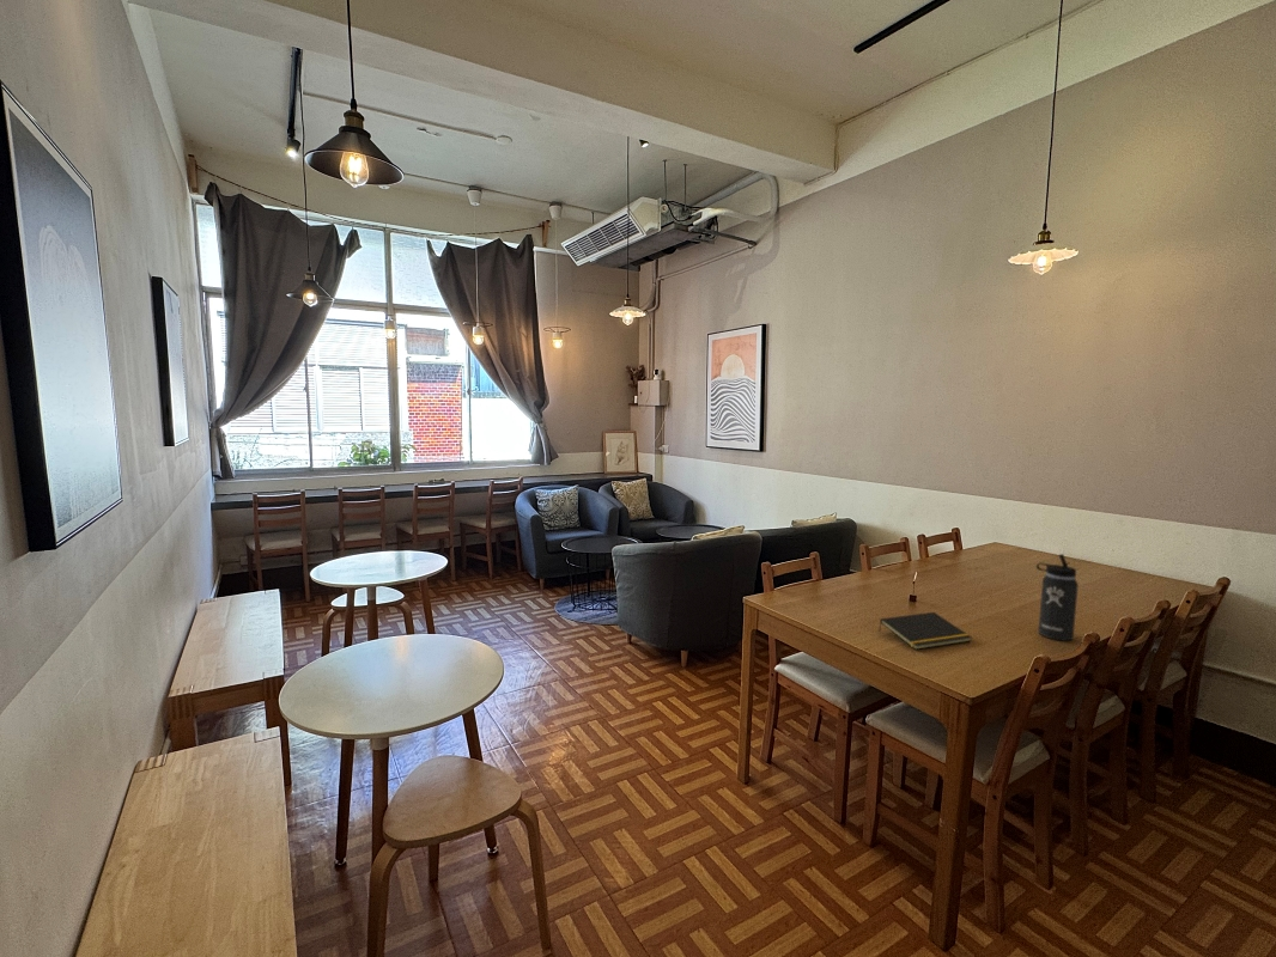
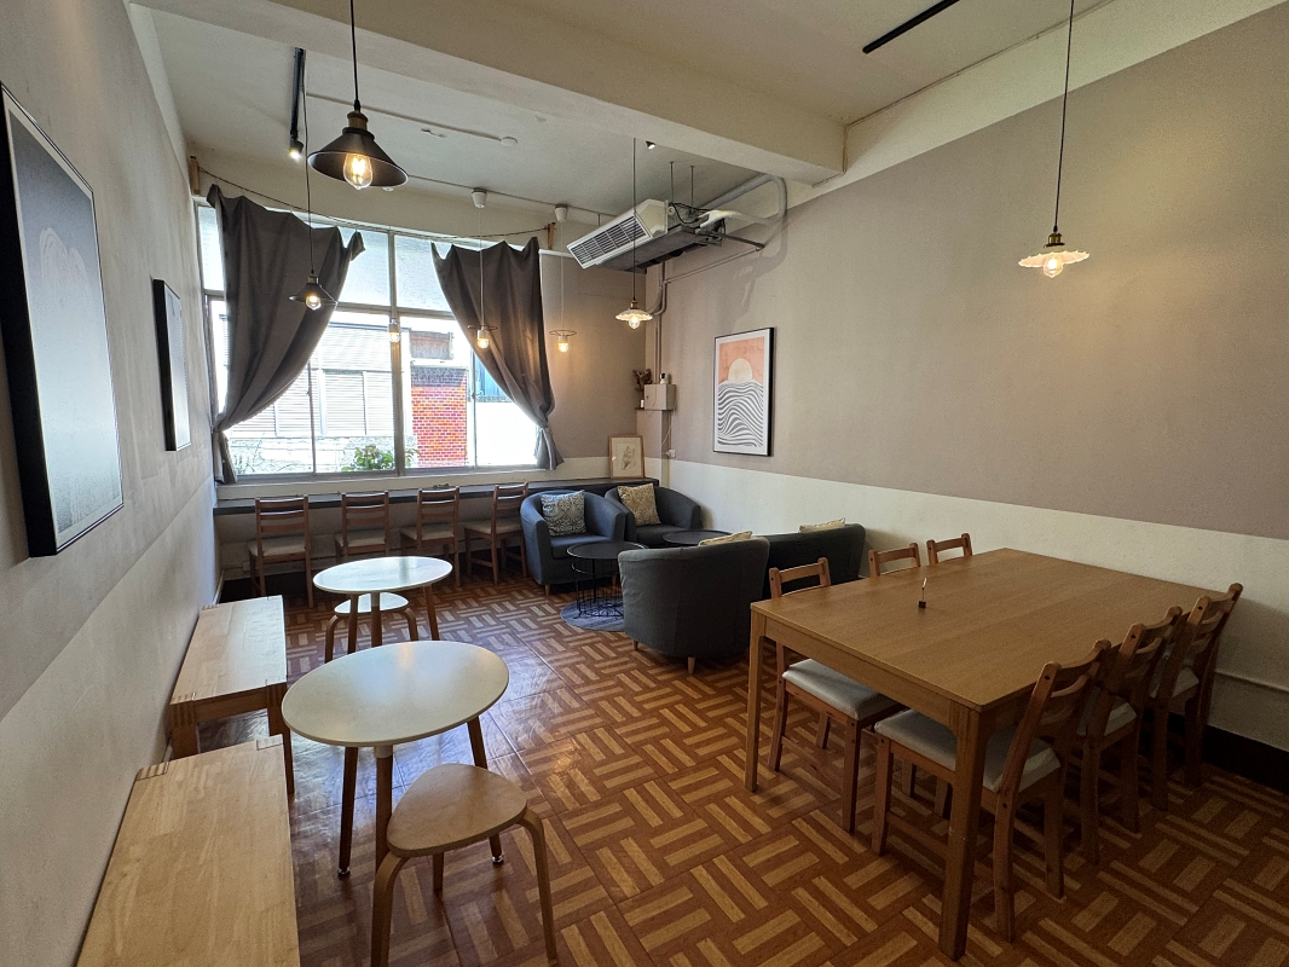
- thermos bottle (1055, 593)
- notepad (924, 629)
